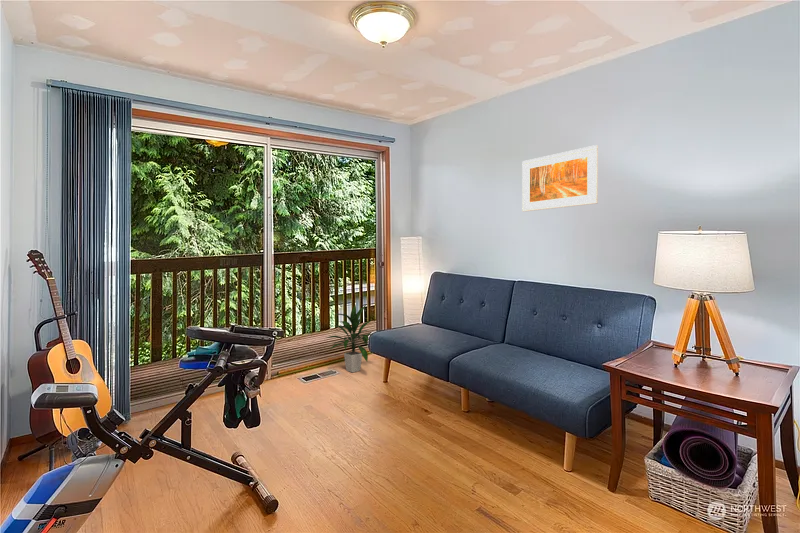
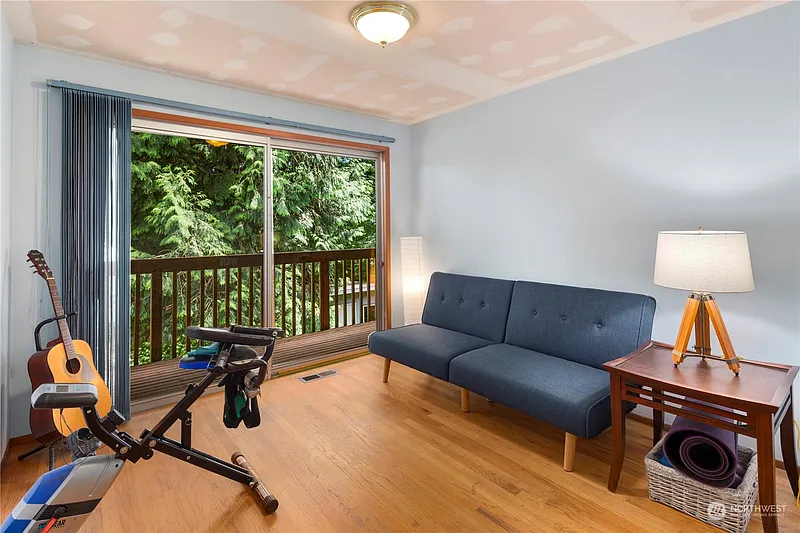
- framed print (557, 180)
- indoor plant (353, 338)
